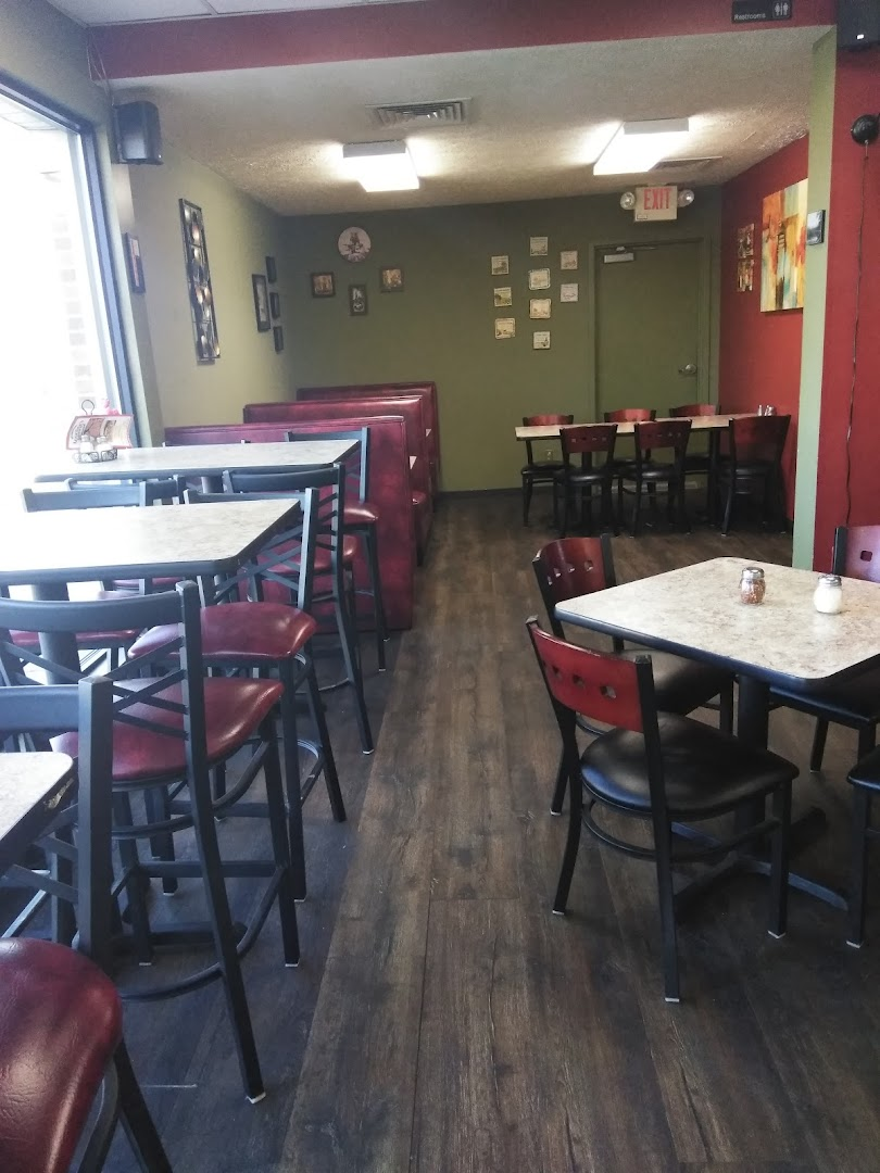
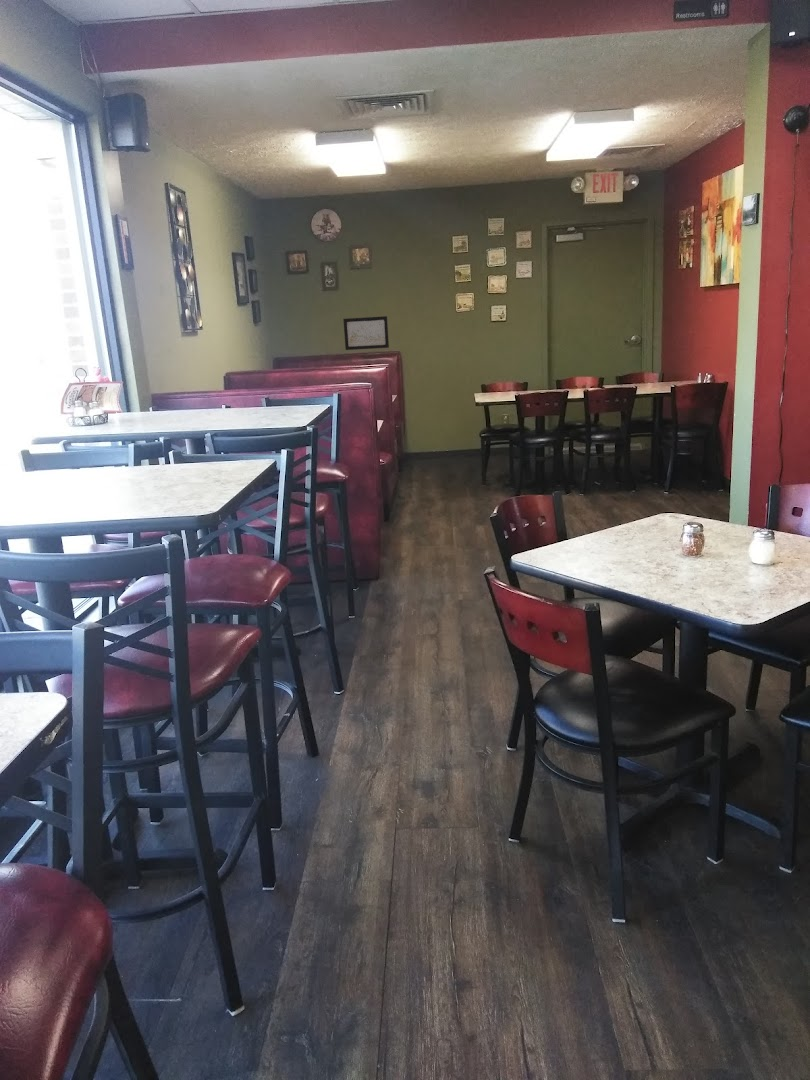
+ wall art (366, 333)
